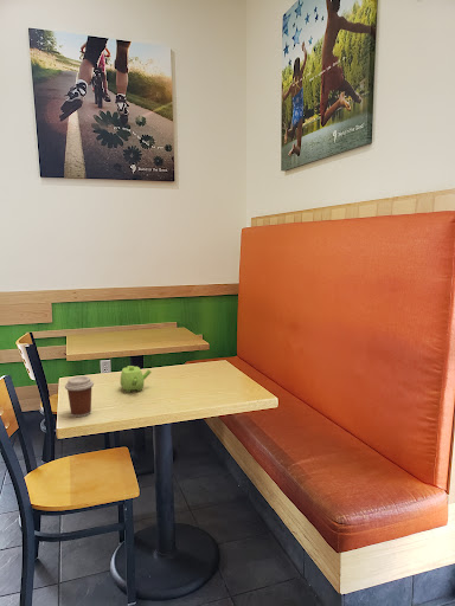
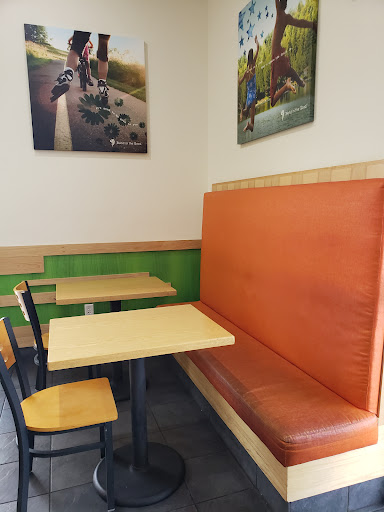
- teapot (136, 378)
- coffee cup (79, 395)
